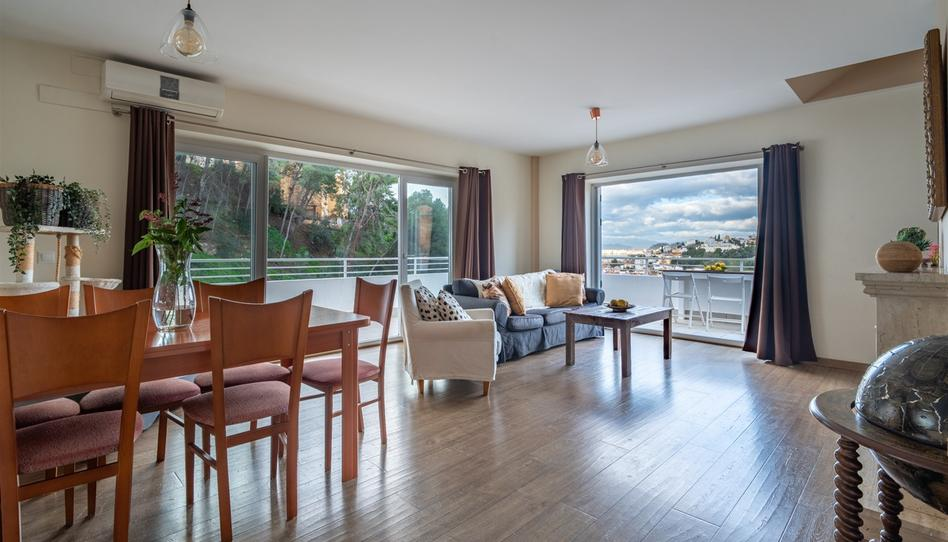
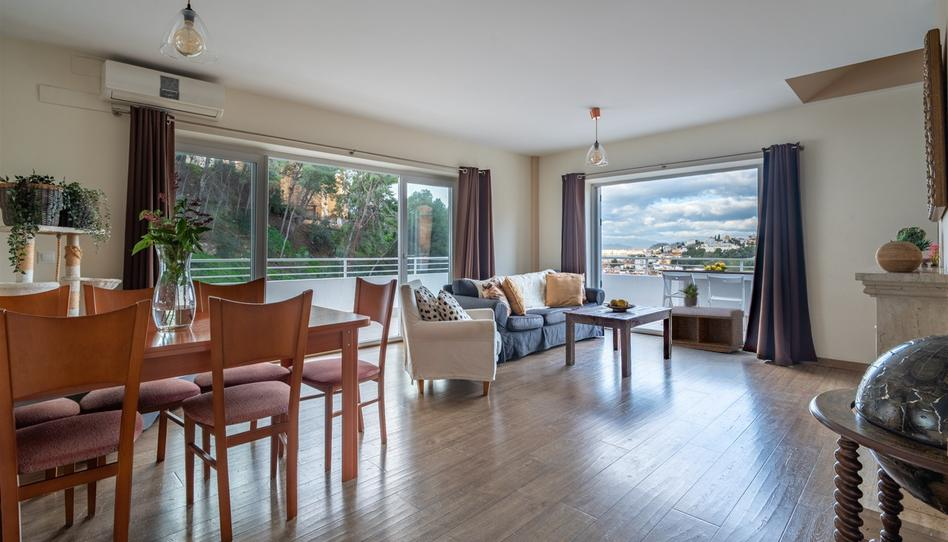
+ potted plant (688, 294)
+ bench (703, 327)
